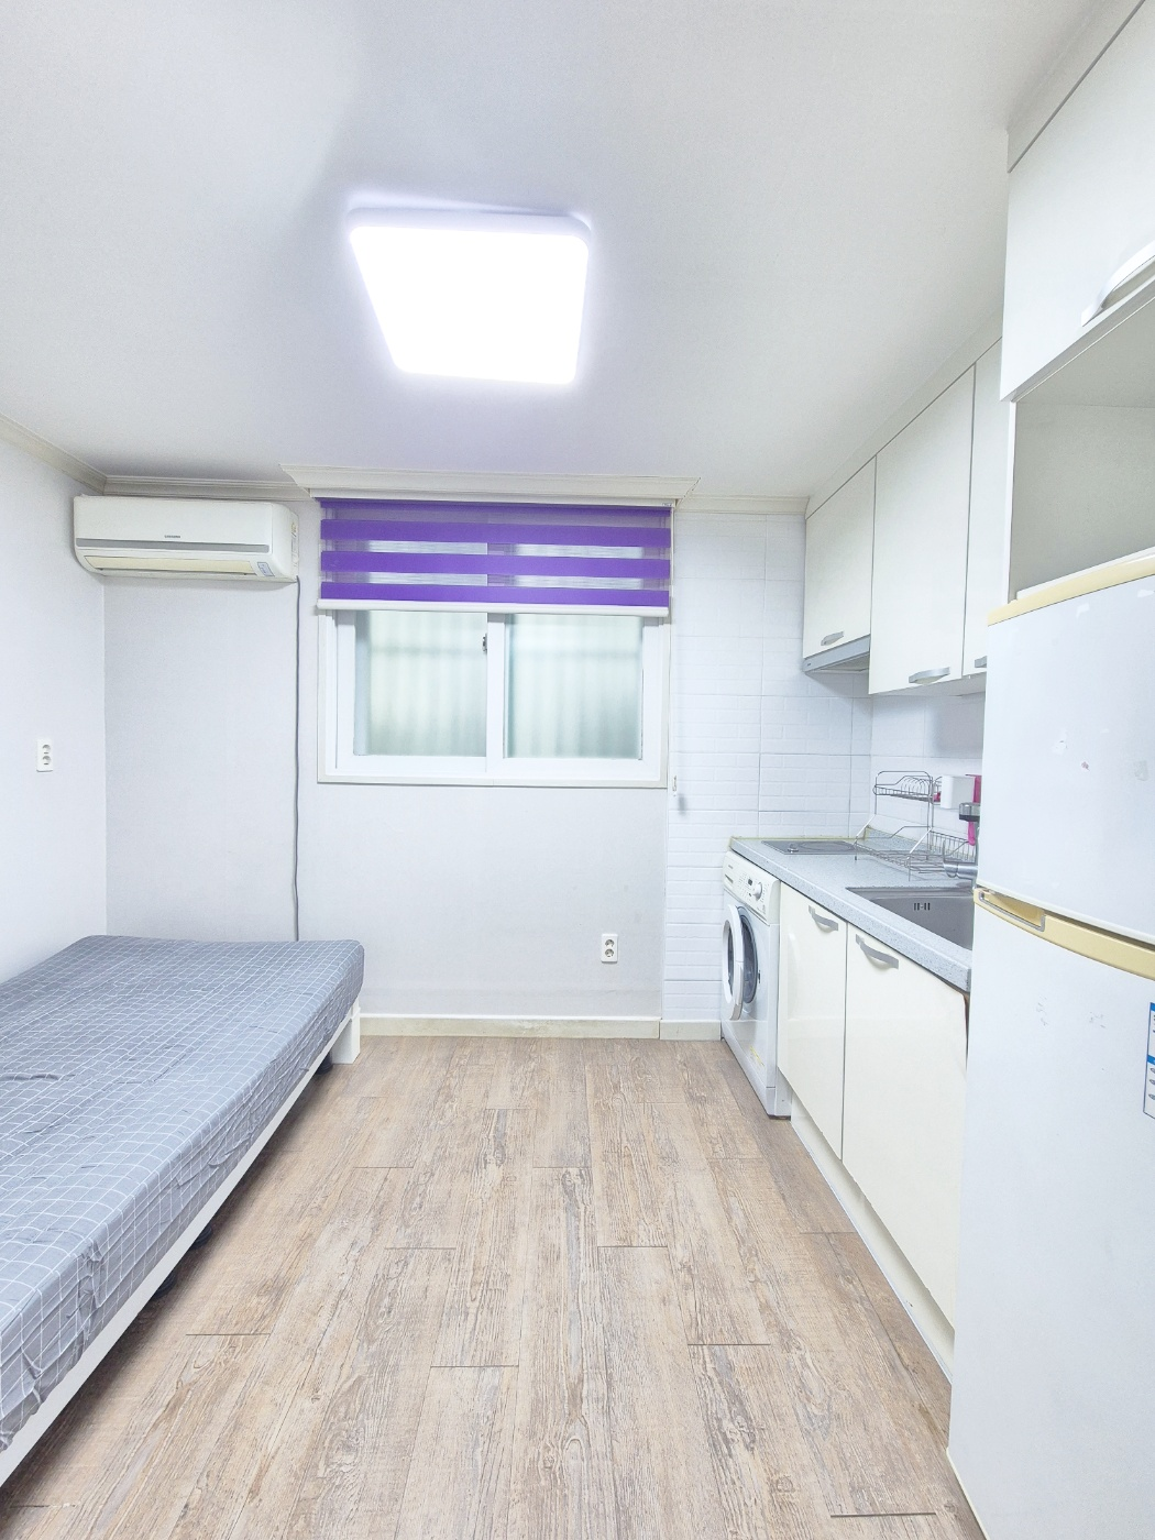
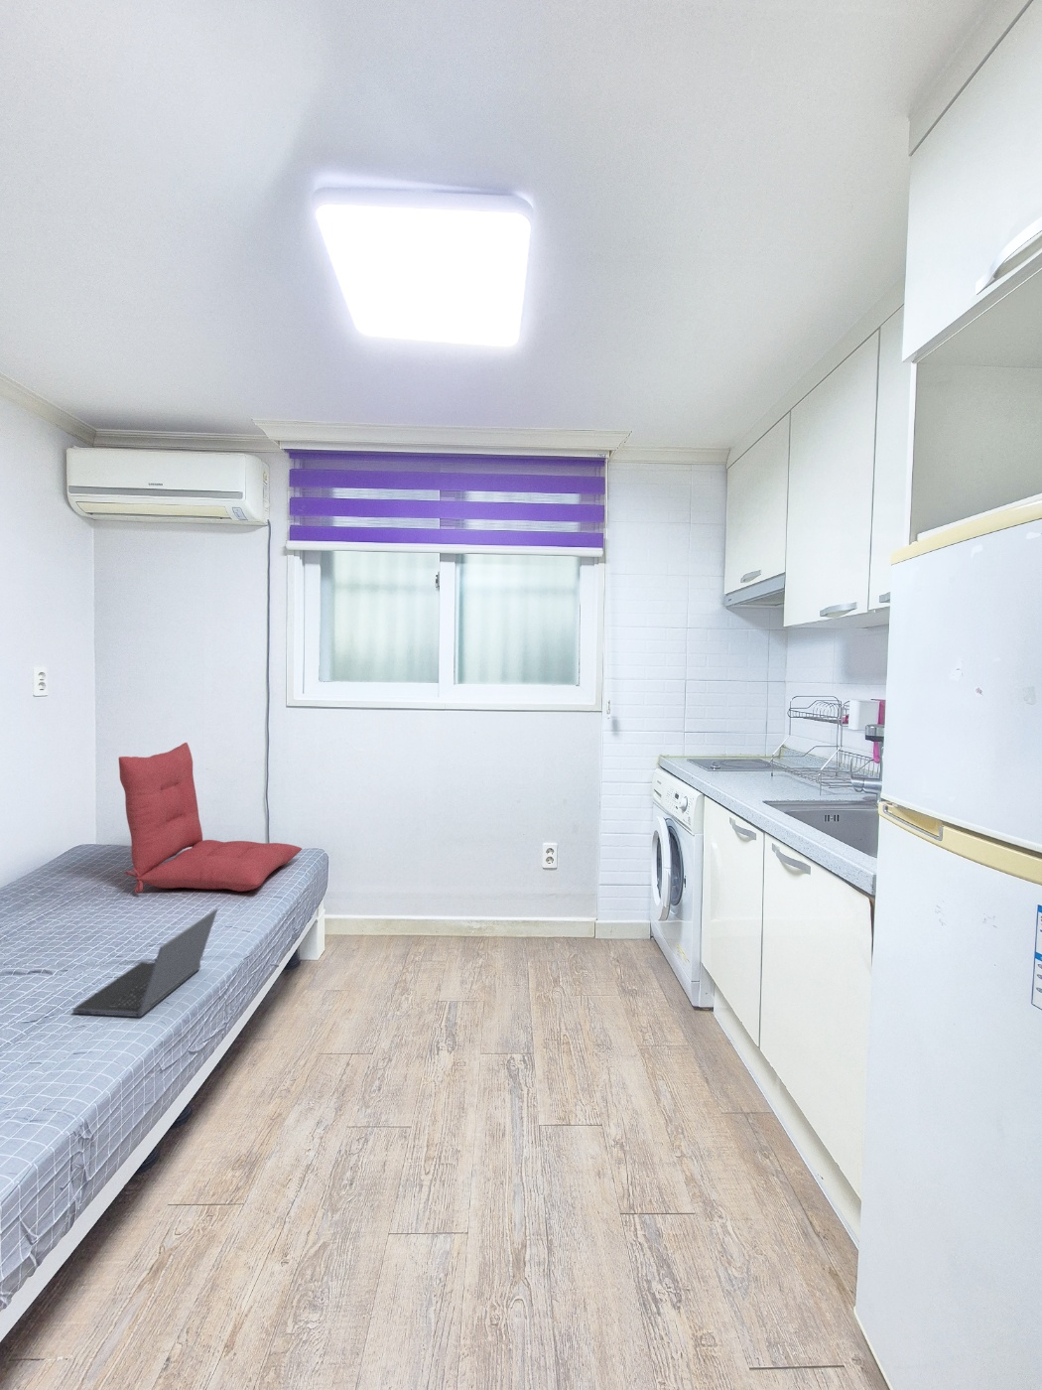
+ seat cushion (198, 818)
+ laptop computer (150, 963)
